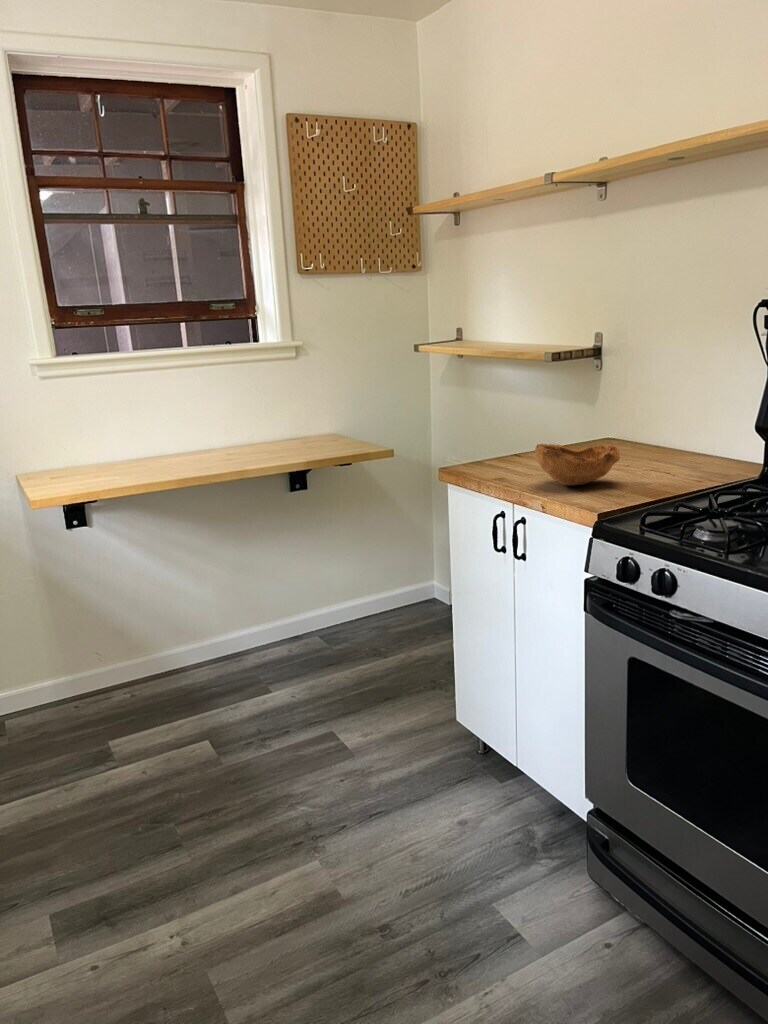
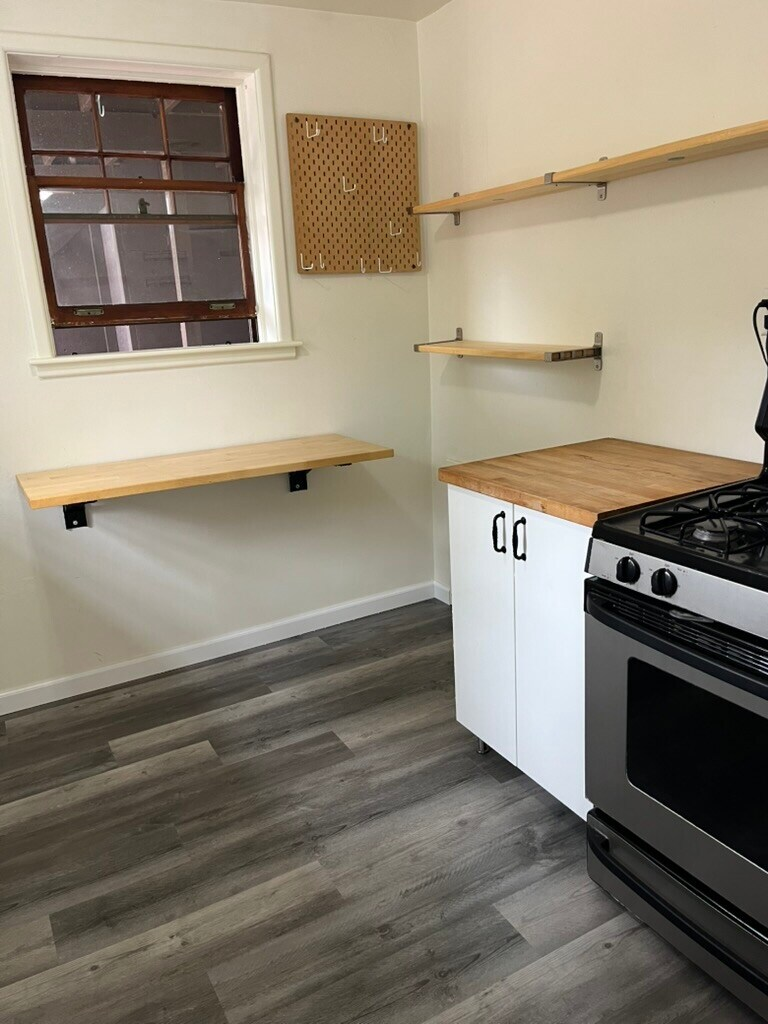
- bowl (577, 463)
